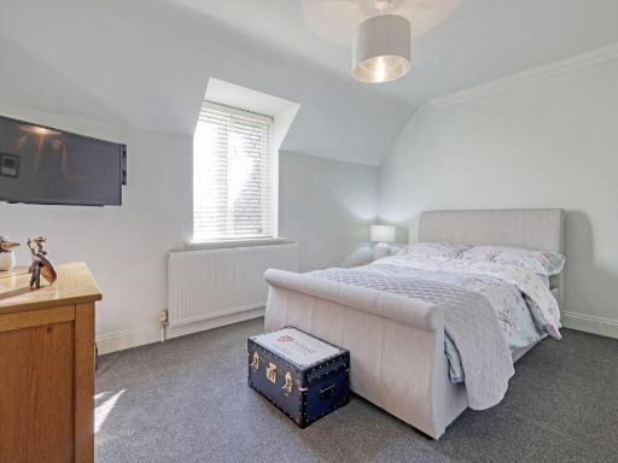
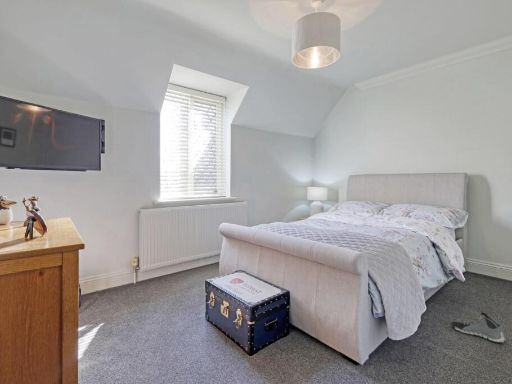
+ sneaker (476, 322)
